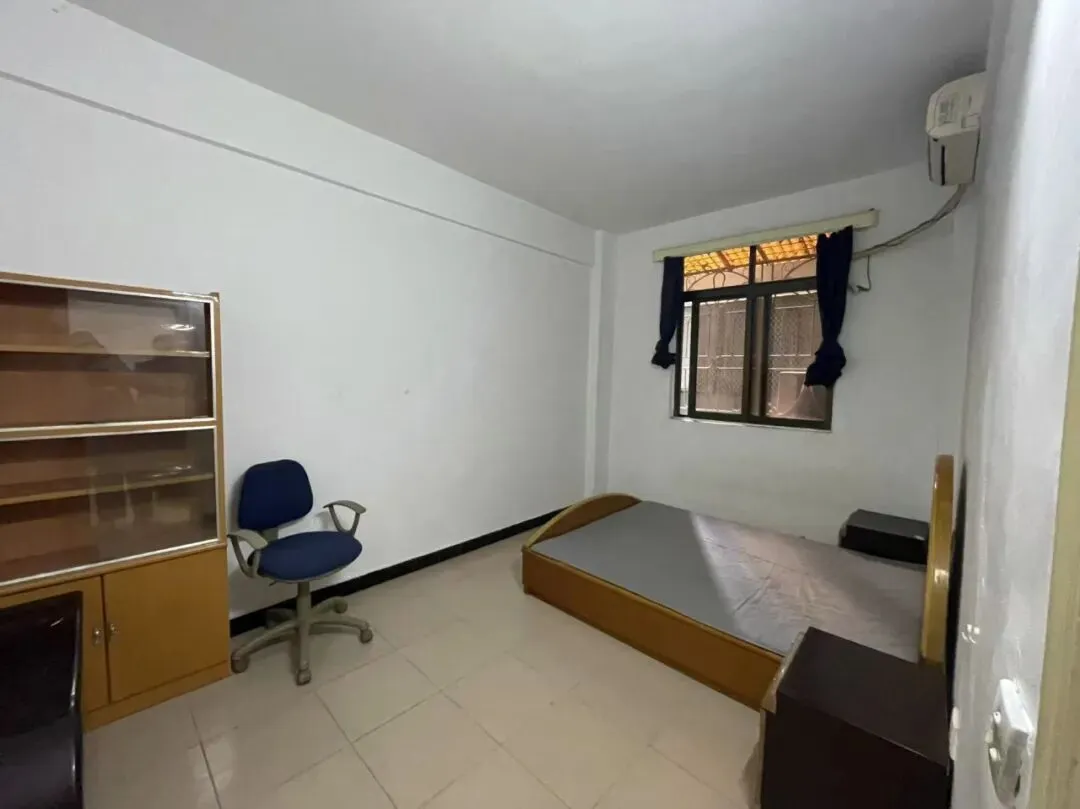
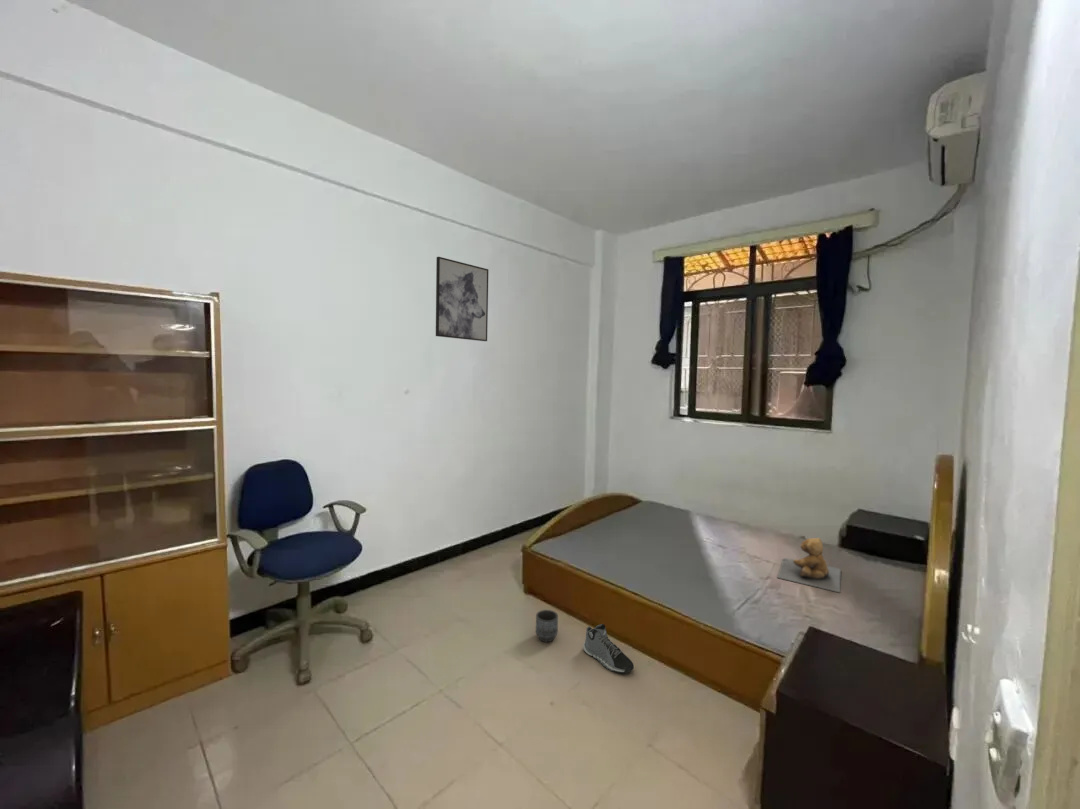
+ sneaker (607, 644)
+ planter (546, 626)
+ teddy bear (810, 555)
+ wall art (463, 301)
